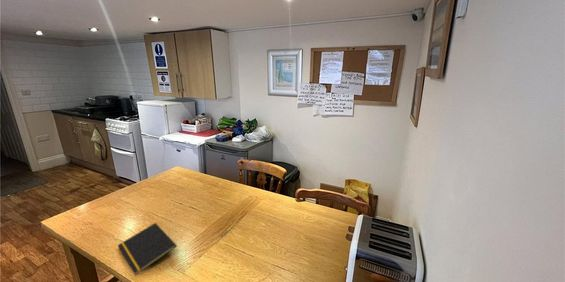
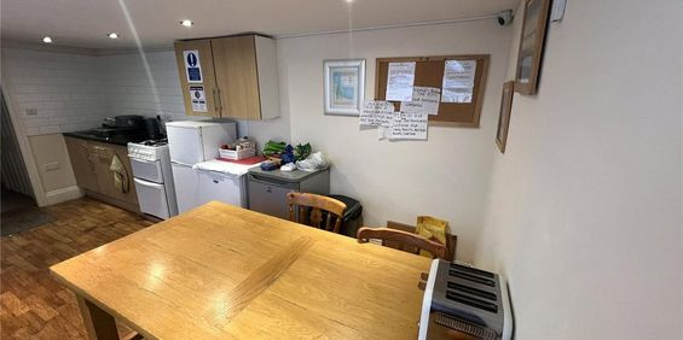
- notepad (146, 245)
